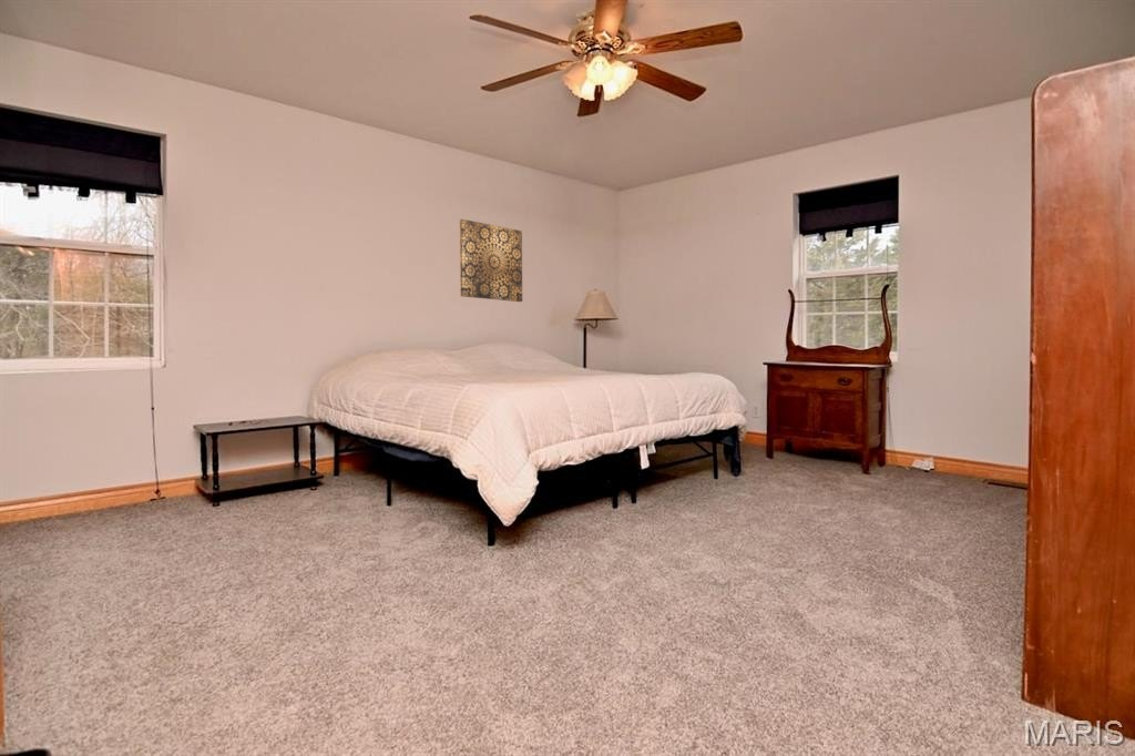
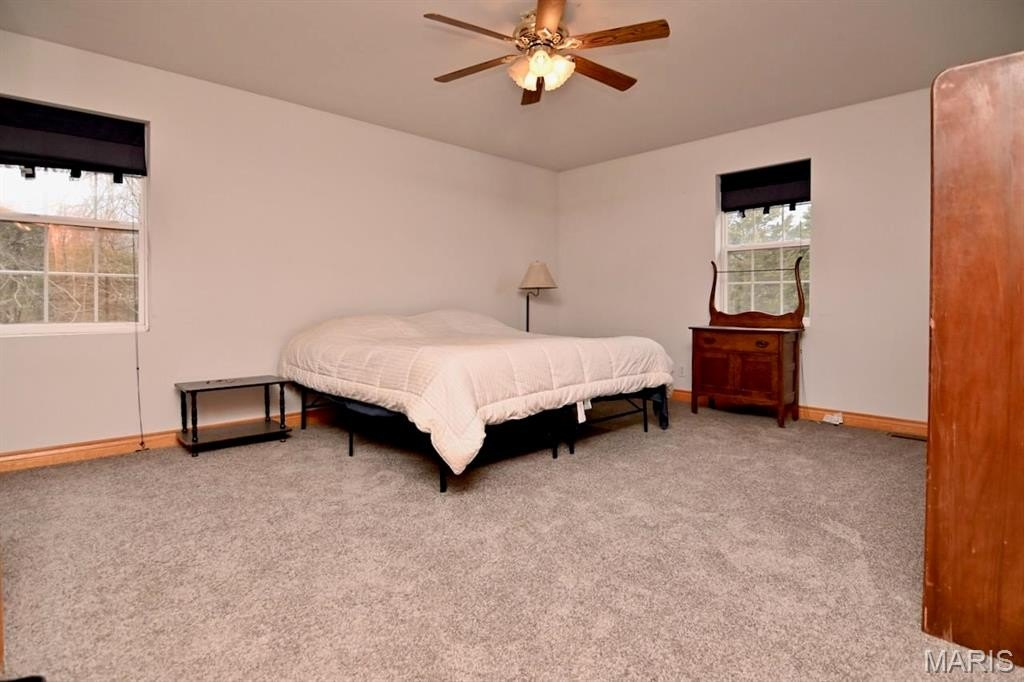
- wall art (492, 262)
